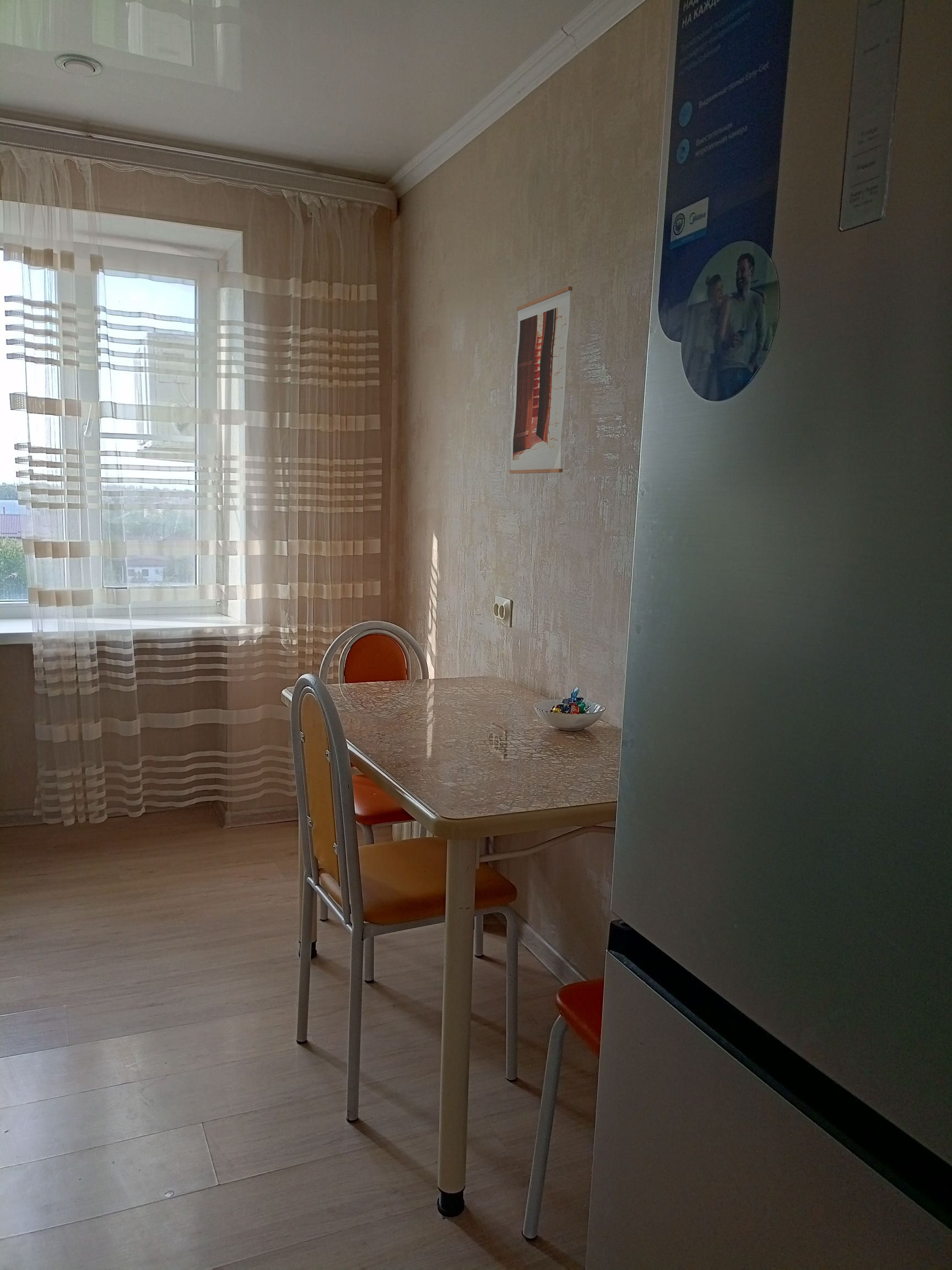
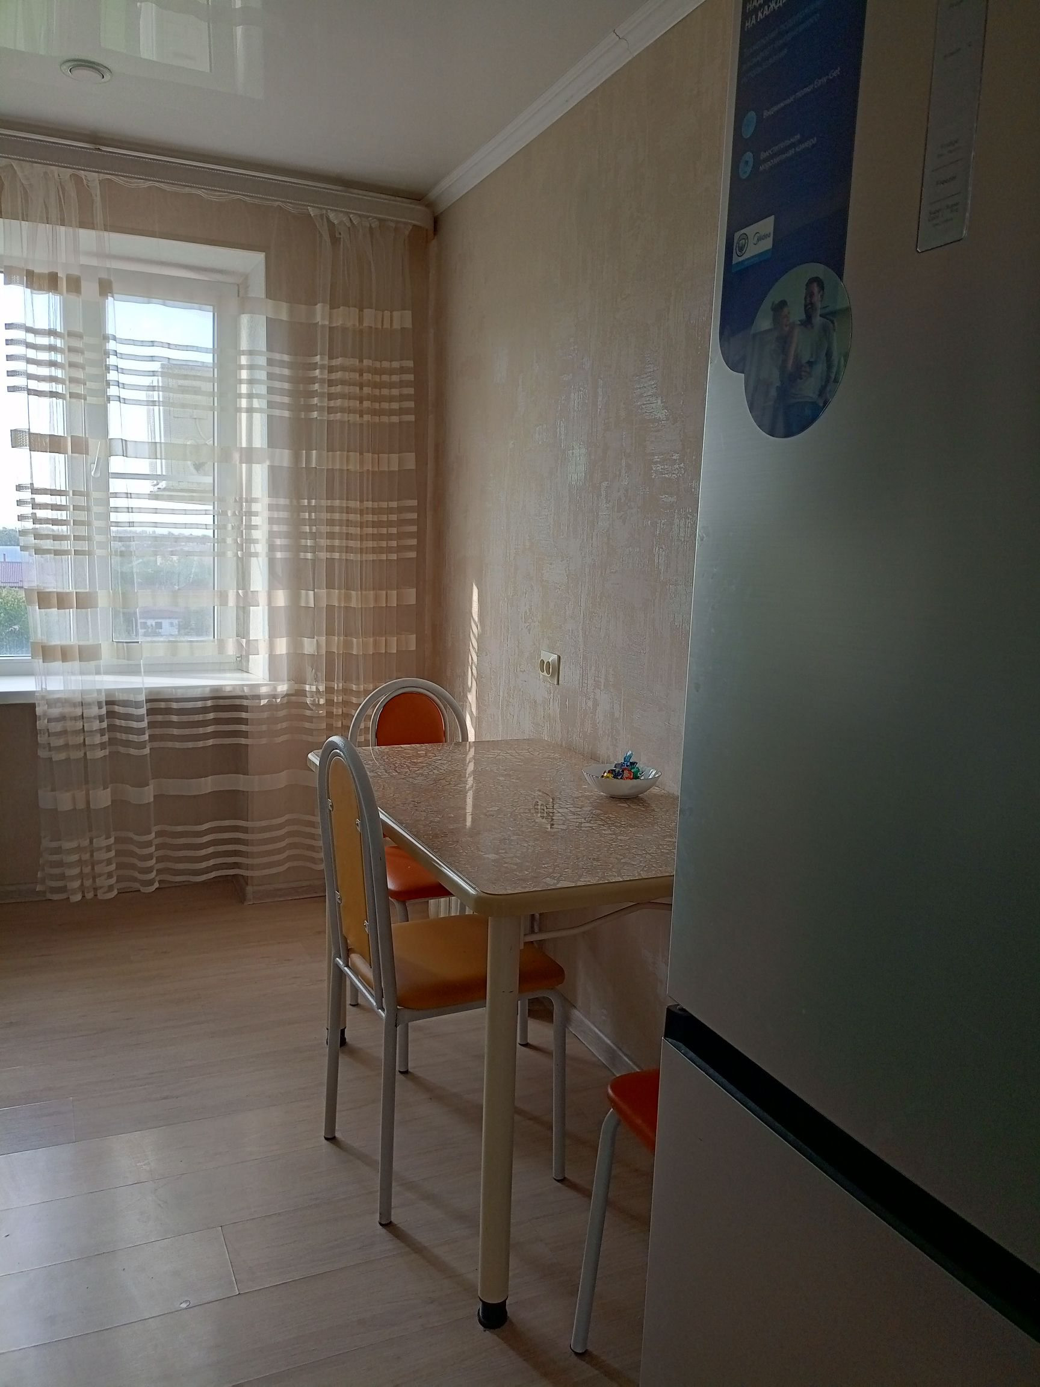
- wall art (538, 386)
